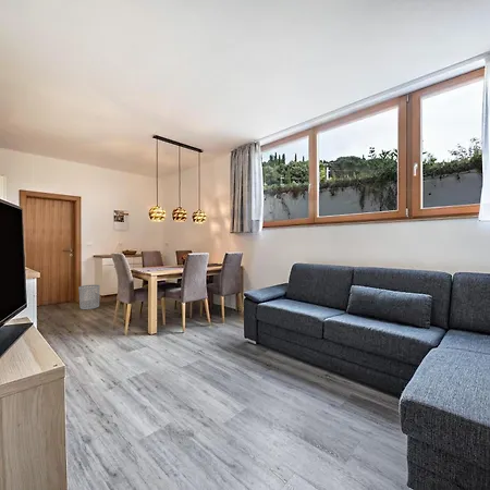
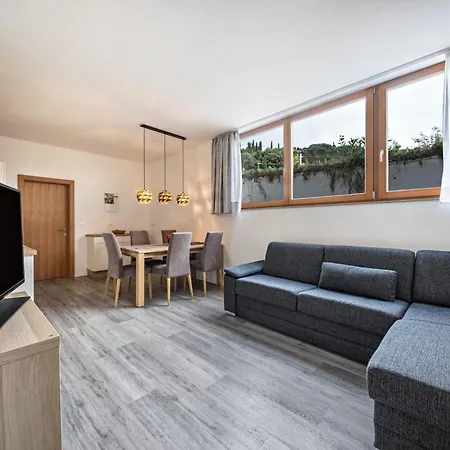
- waste bin (89, 296)
